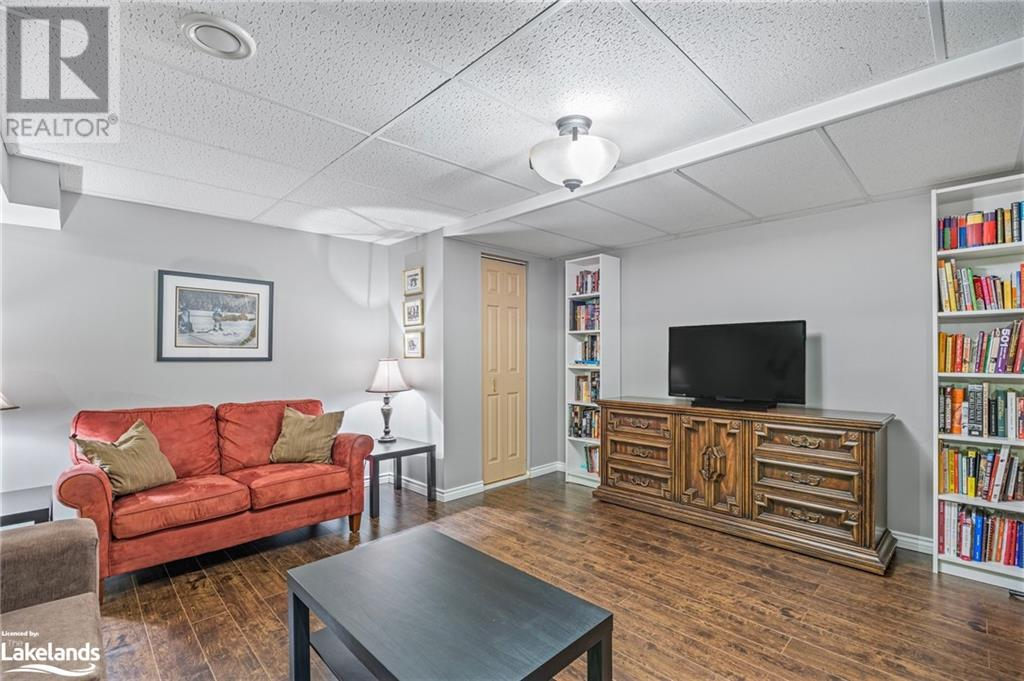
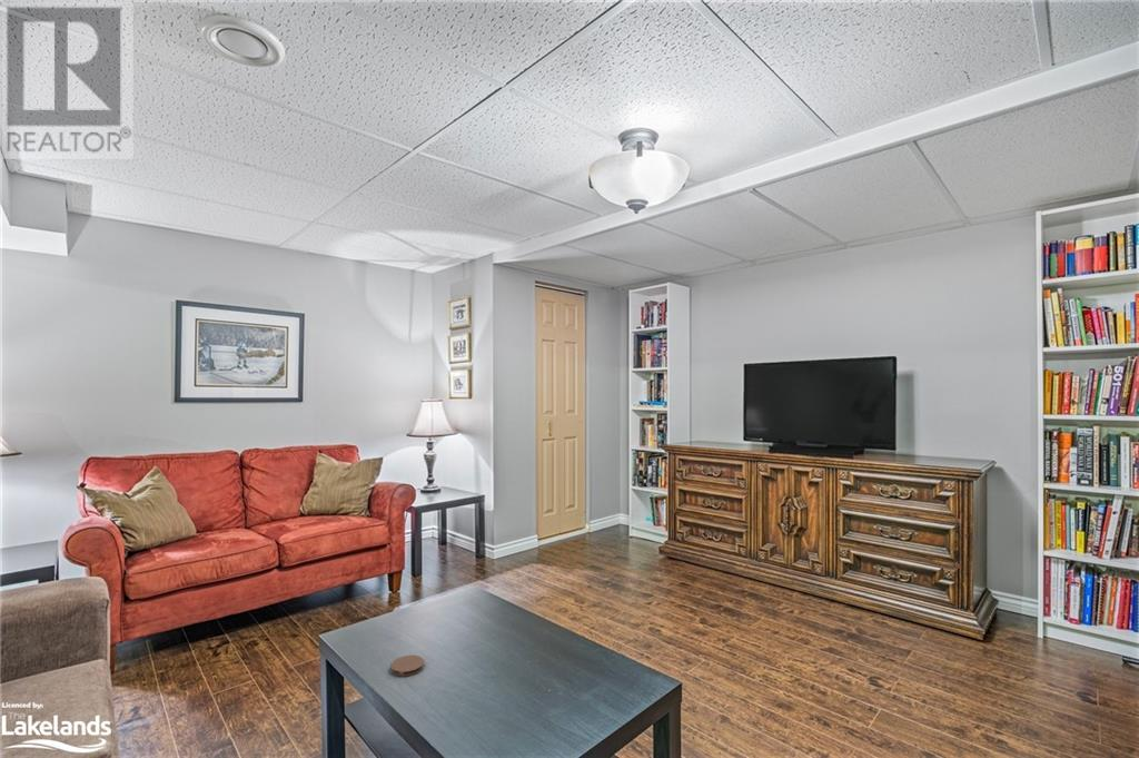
+ coaster (407, 665)
